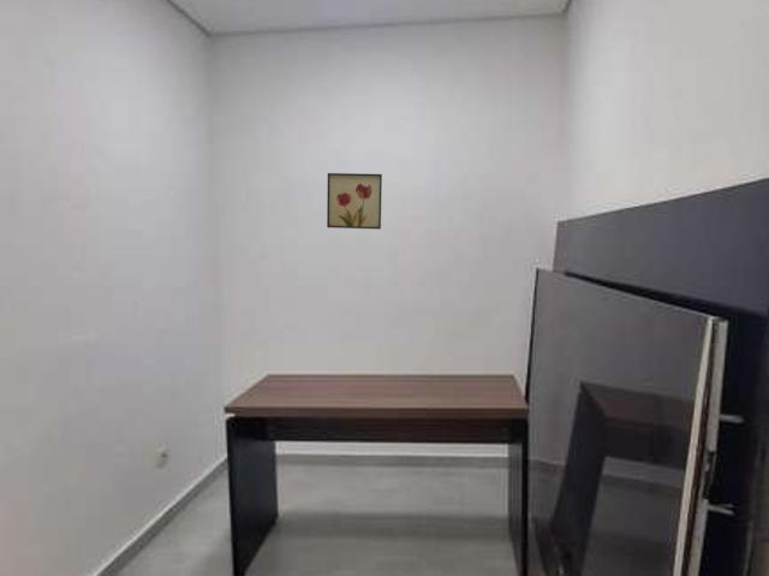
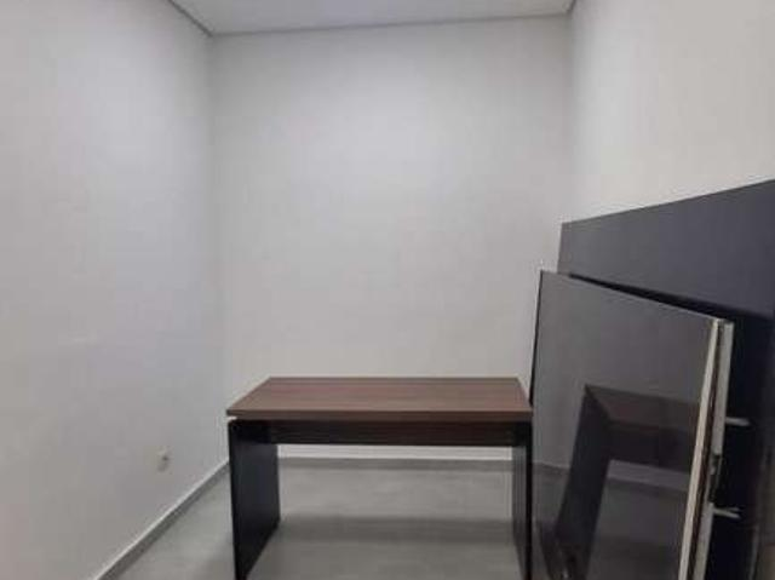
- wall art (354, 201)
